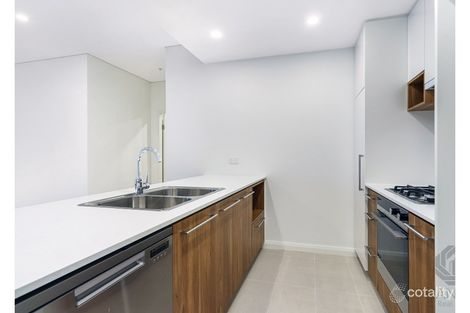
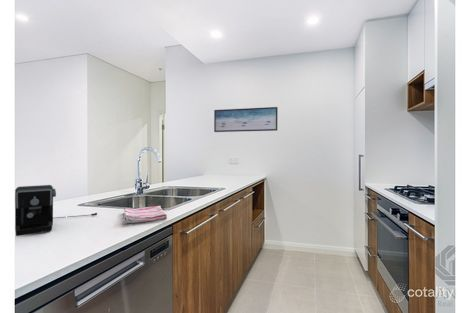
+ wall art (245, 120)
+ dish towel (144, 212)
+ coffee maker (52, 205)
